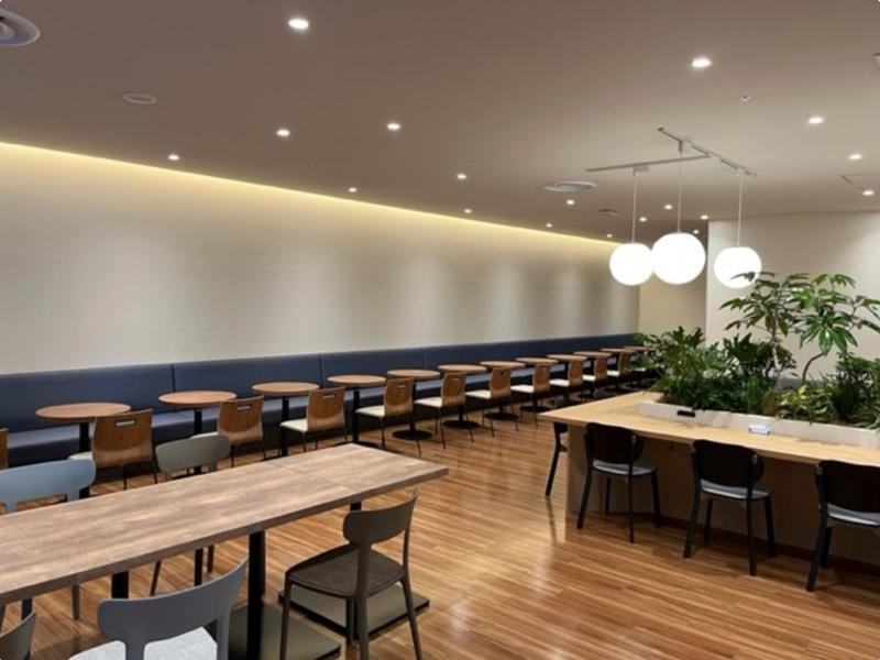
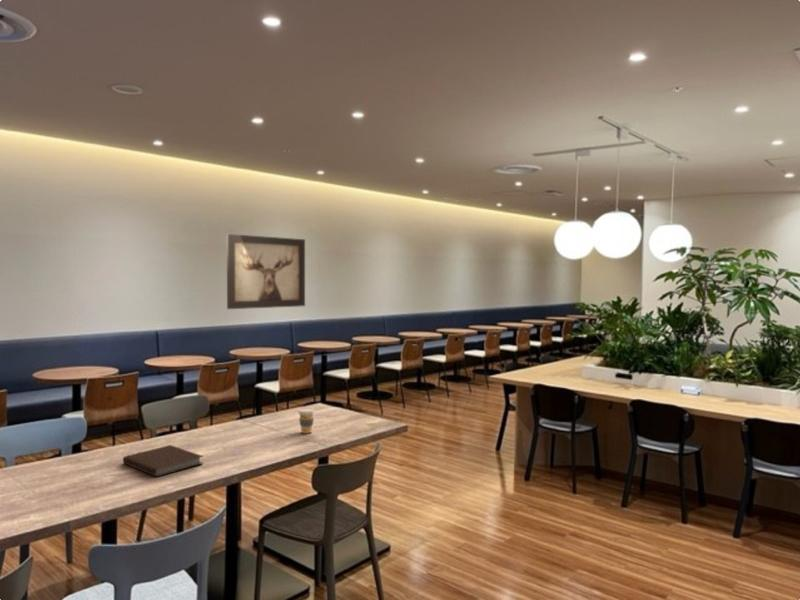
+ notebook (163, 460)
+ coffee cup (306, 421)
+ wall art (268, 272)
